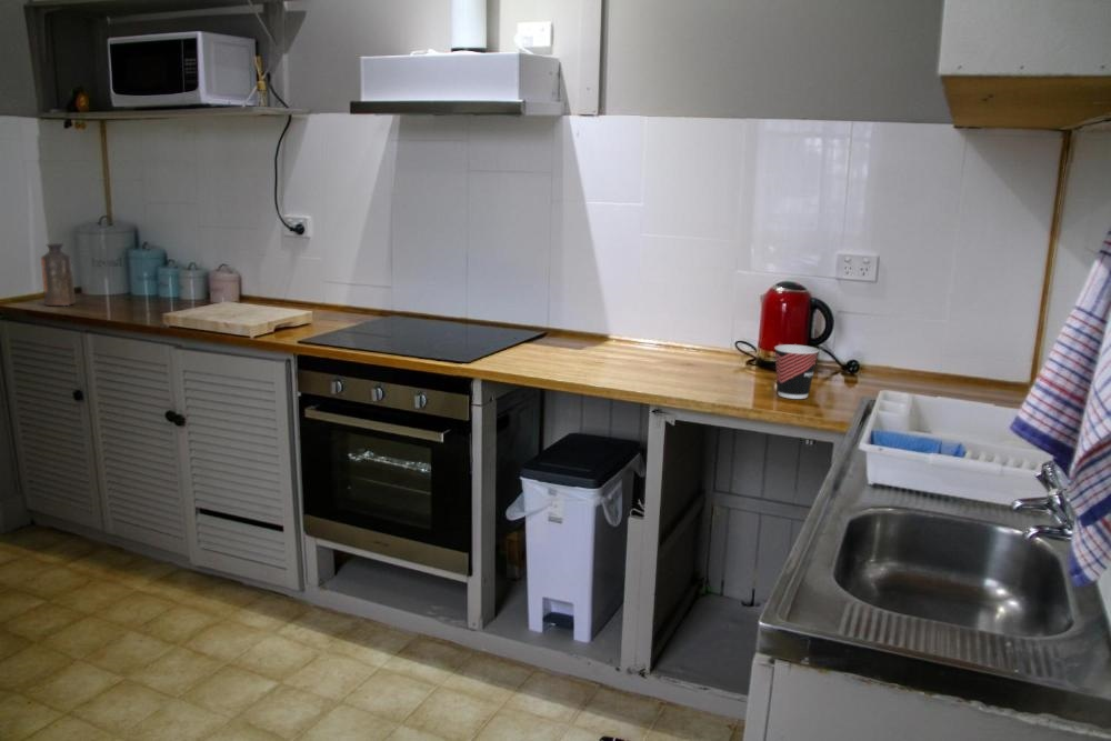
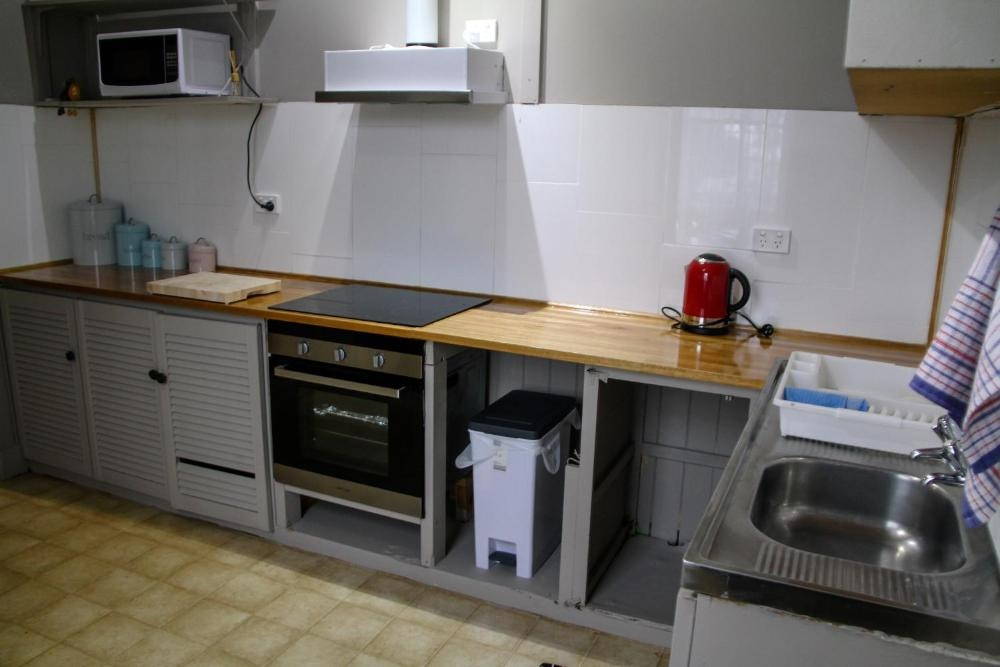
- cup (794, 371)
- bottle (58, 273)
